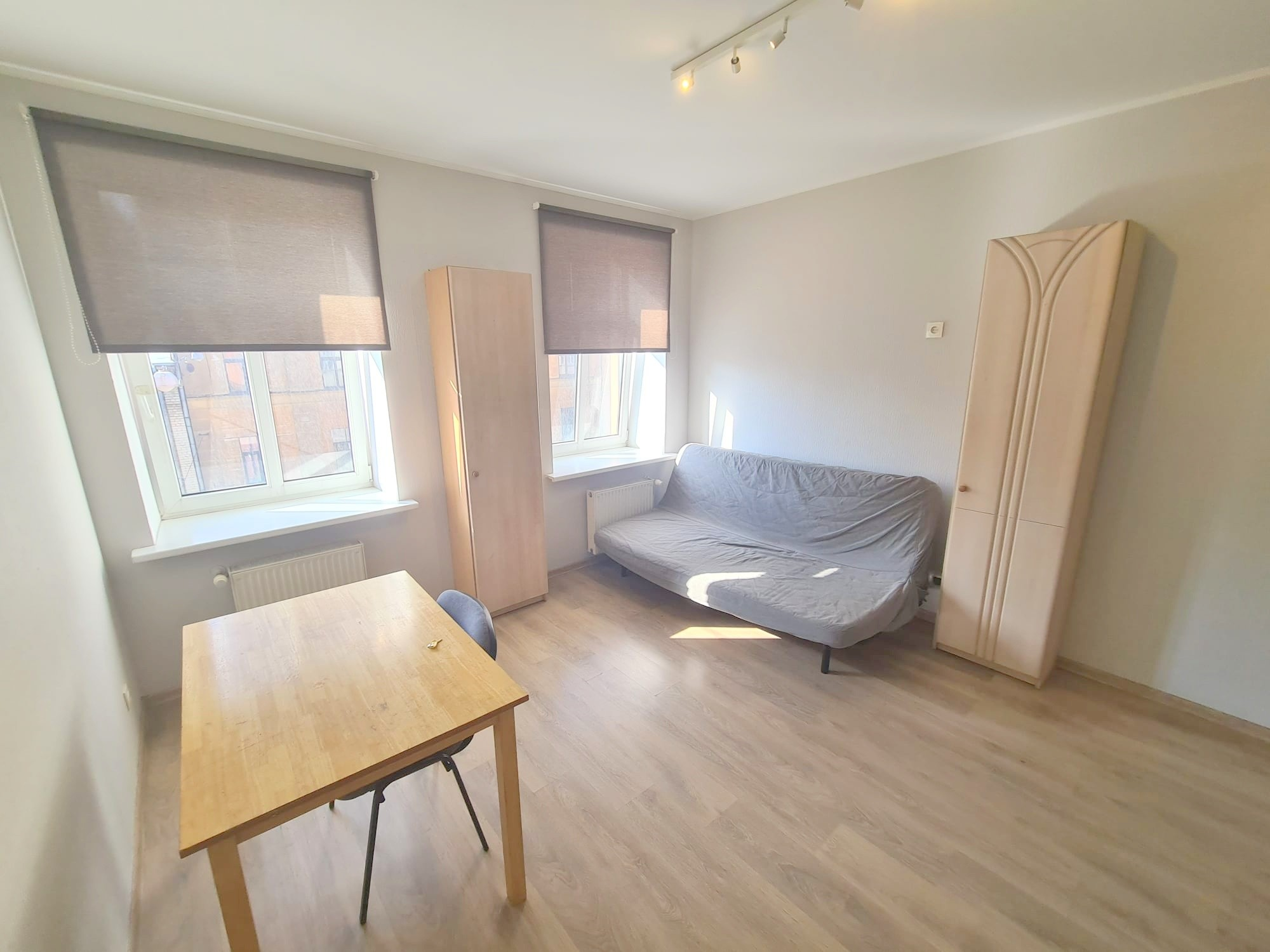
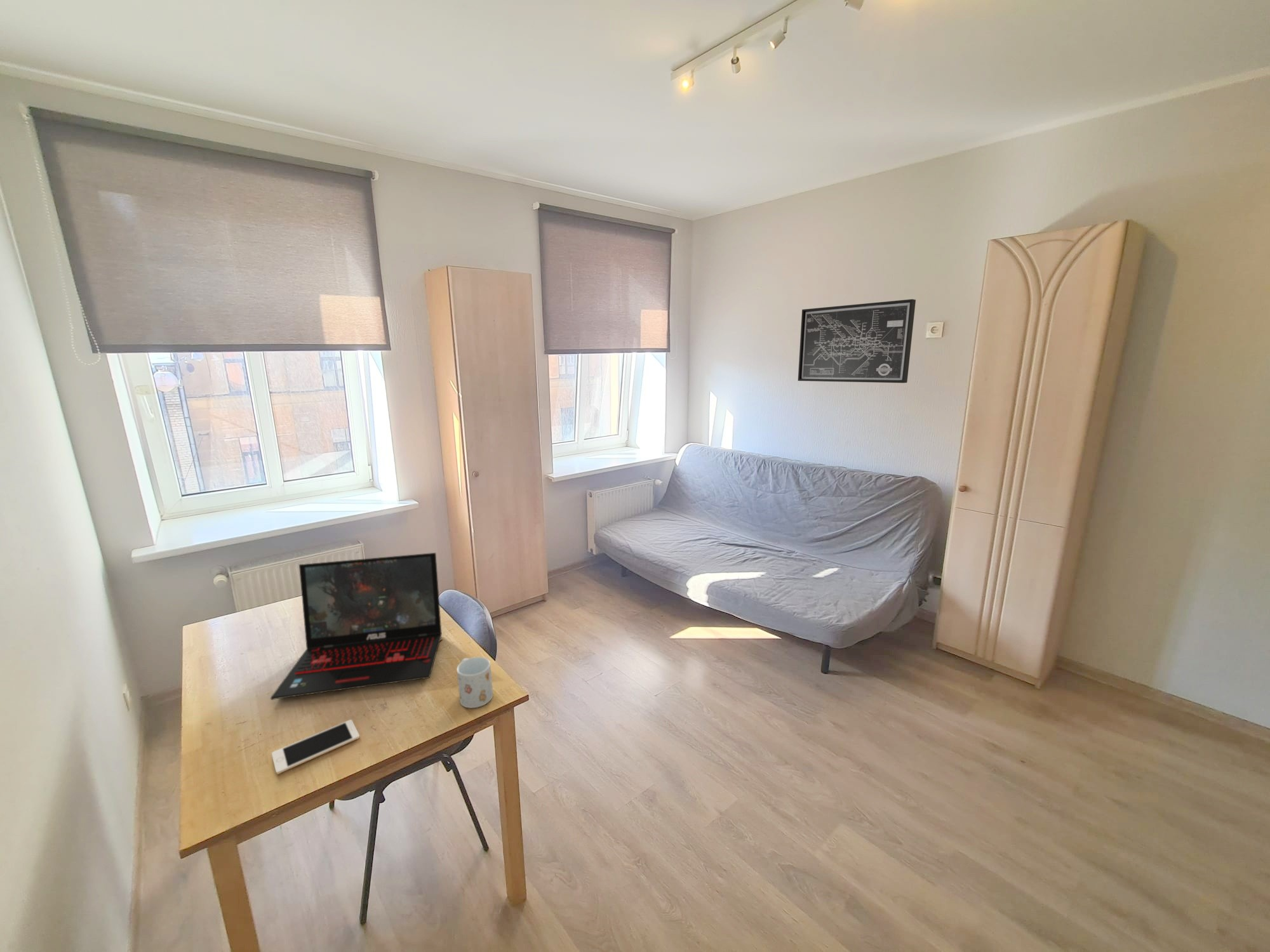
+ cell phone (316, 745)
+ wall art (852, 343)
+ mug (472, 678)
+ laptop (361, 619)
